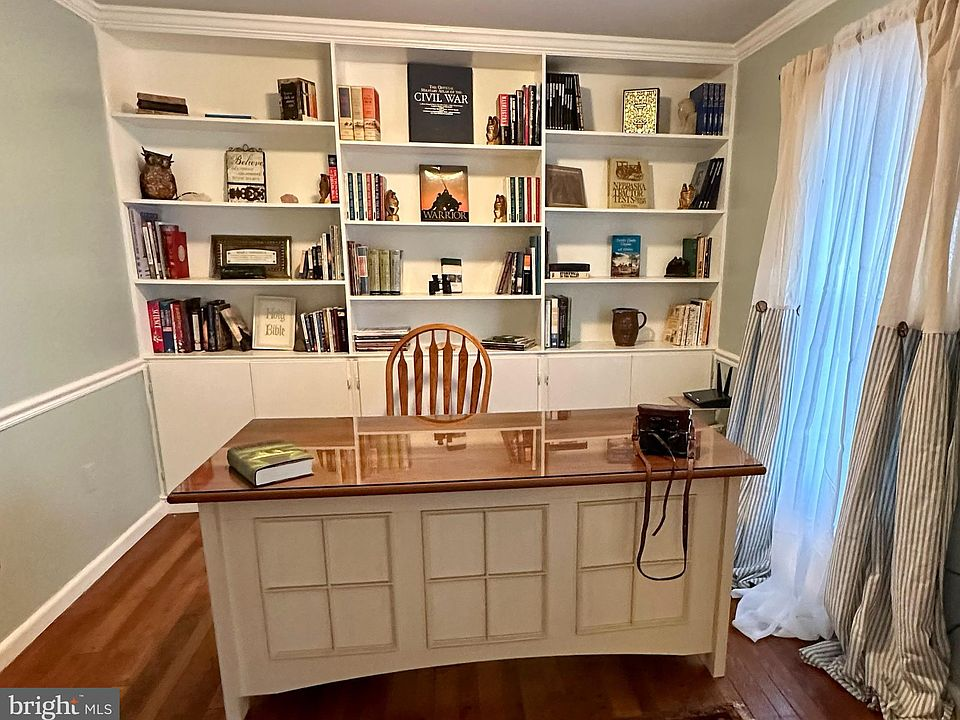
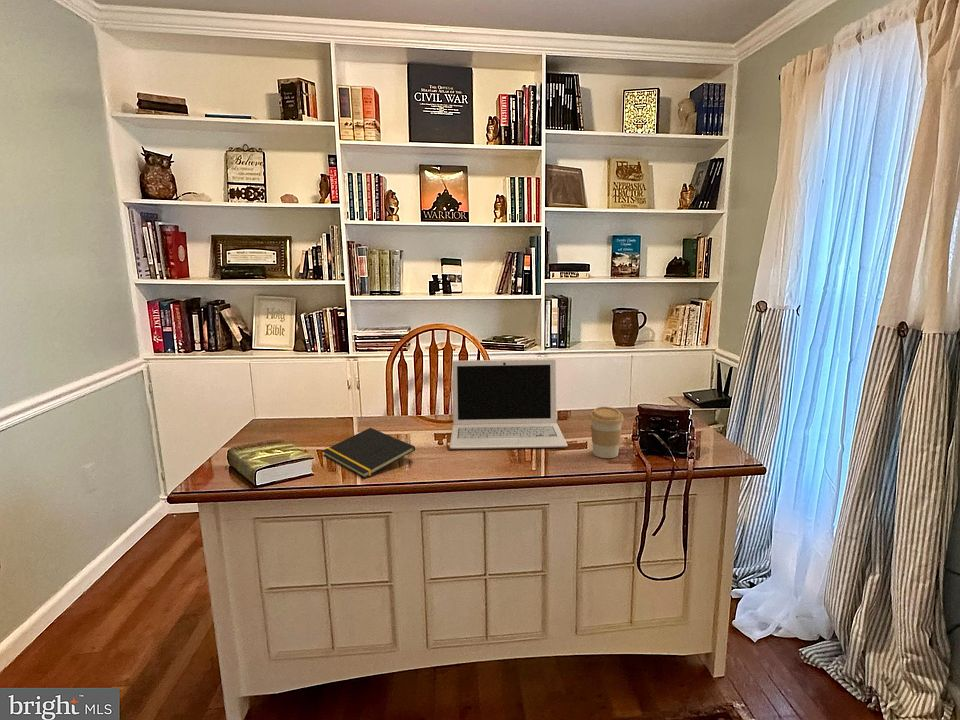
+ coffee cup (606, 431)
+ notepad (367, 450)
+ laptop (506, 401)
